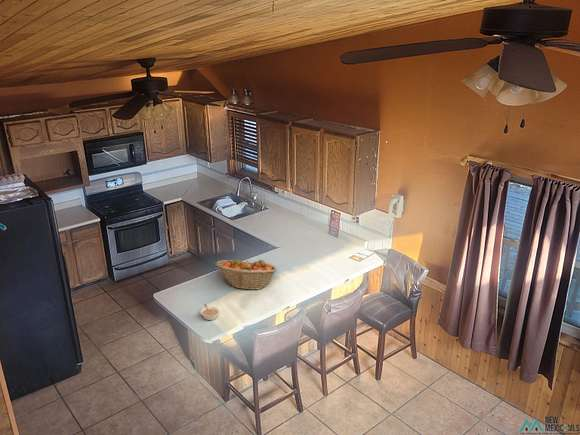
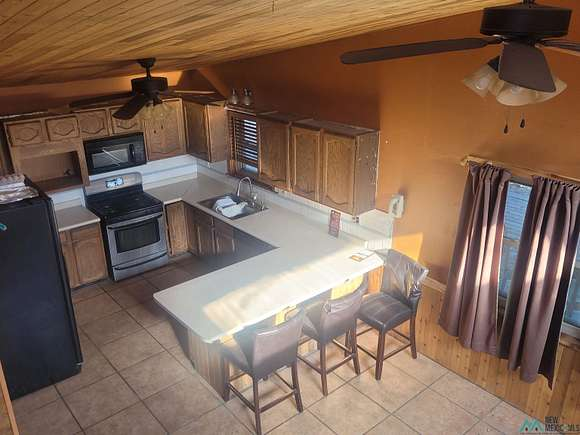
- legume (209, 313)
- fruit basket (245, 270)
